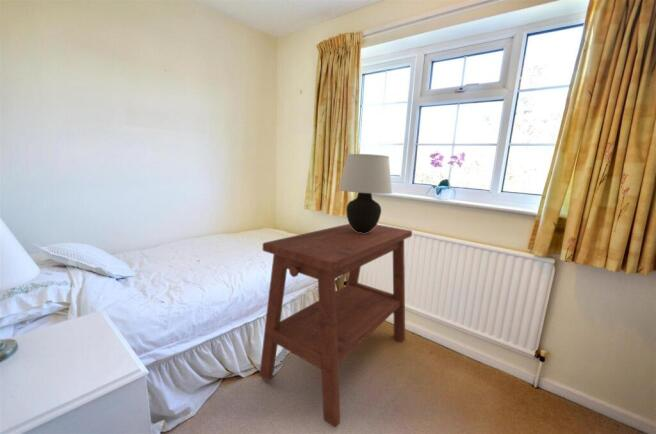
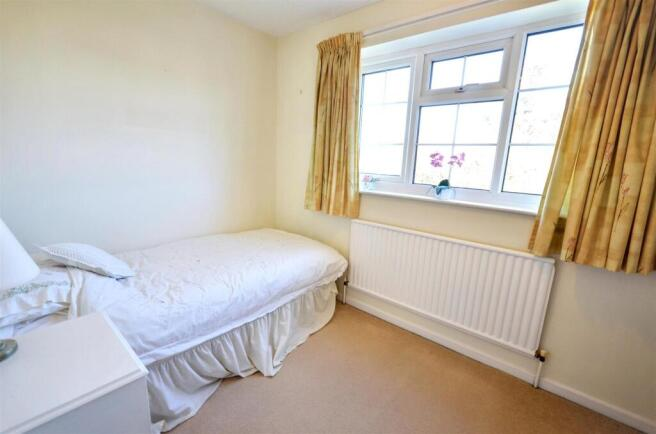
- side table (344, 298)
- table lamp (364, 193)
